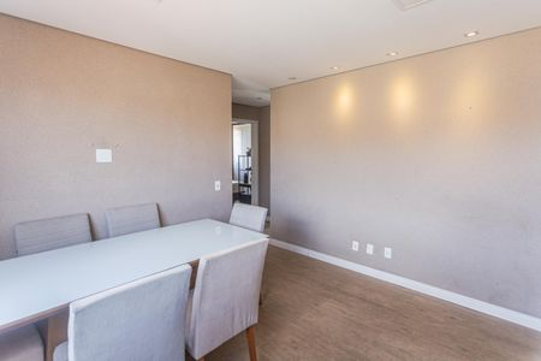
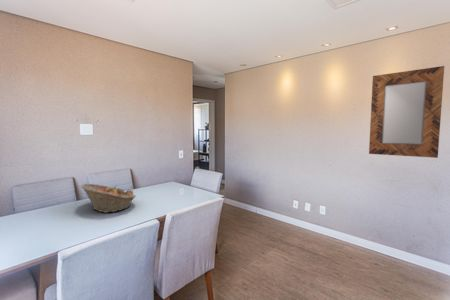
+ home mirror (403, 114)
+ fruit basket (109, 195)
